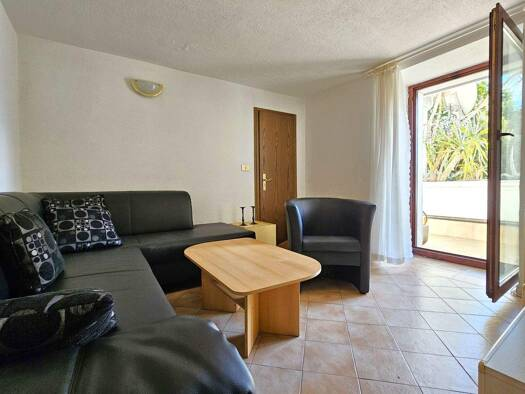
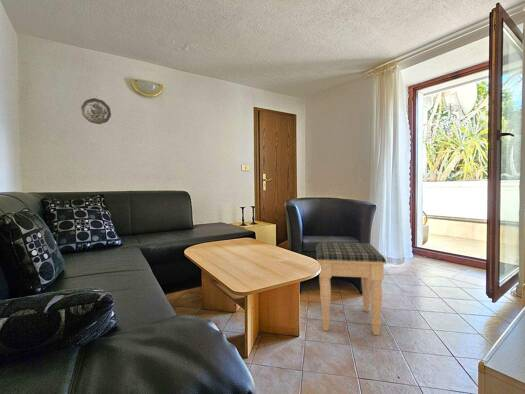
+ footstool (347, 276)
+ decorative plate (96, 111)
